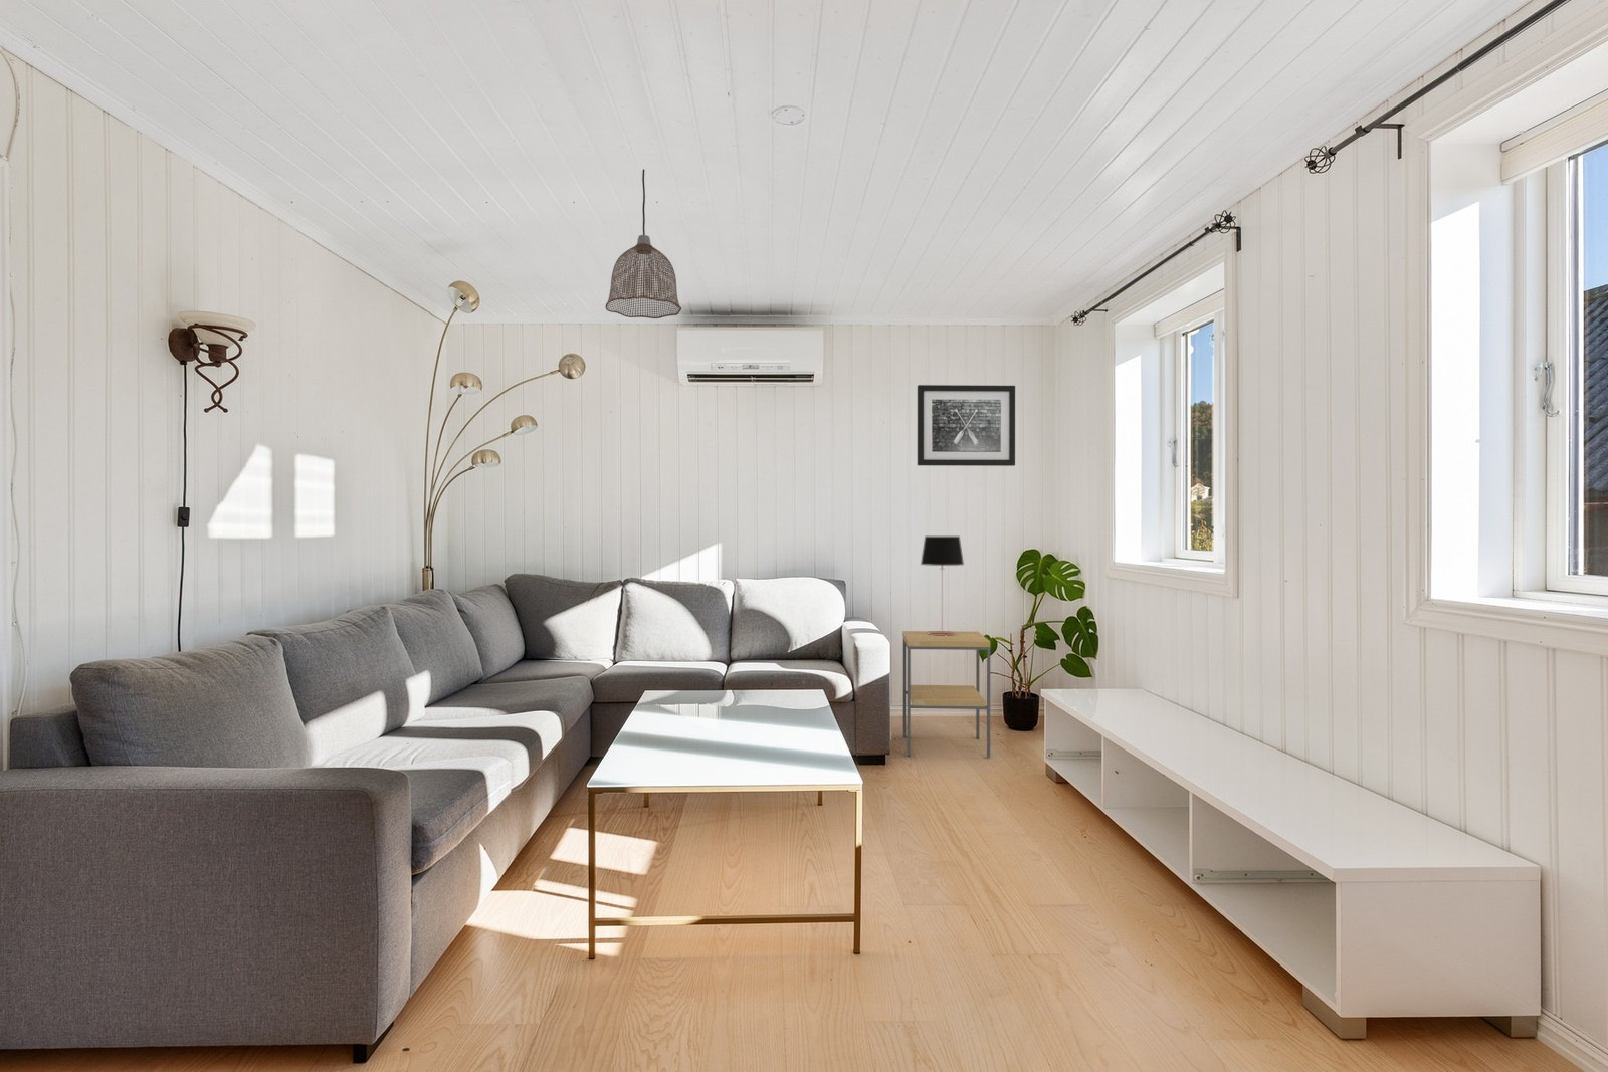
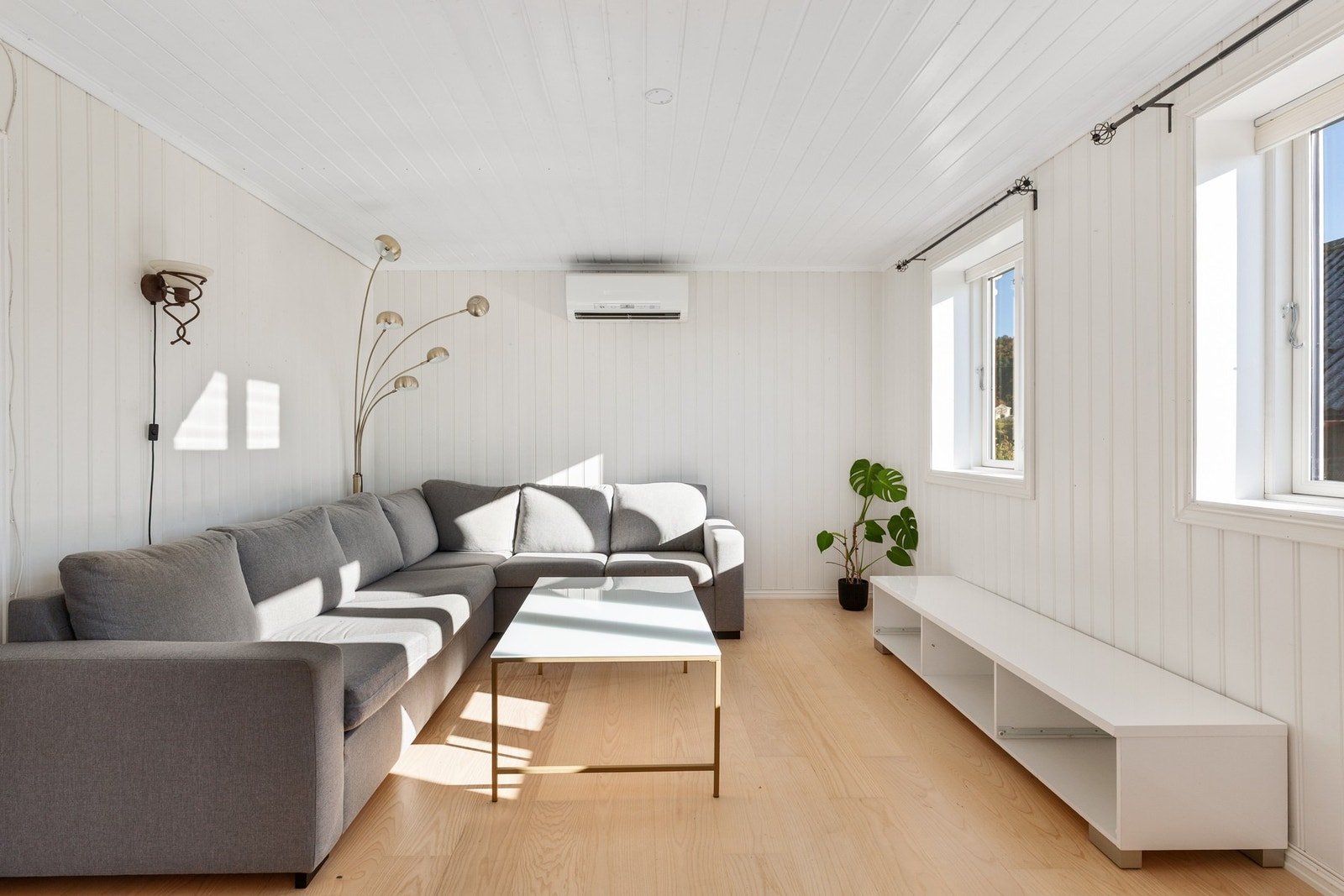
- wall art (966, 425)
- side table (944, 690)
- pendant lamp (644, 239)
- table lamp (942, 584)
